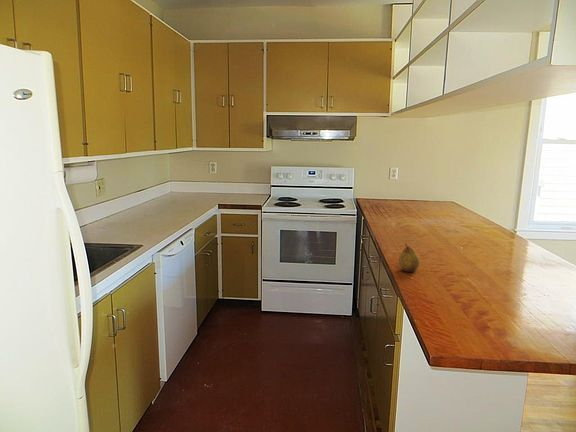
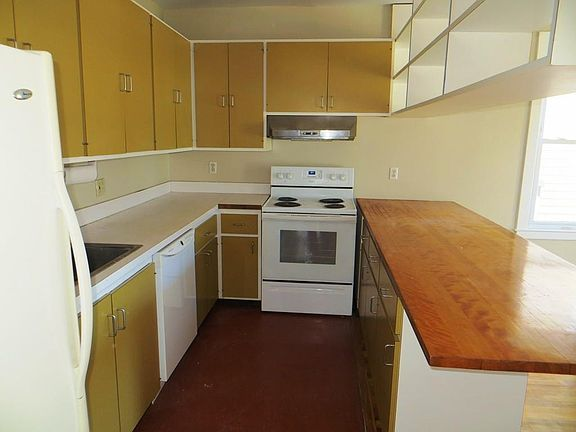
- fruit (409, 256)
